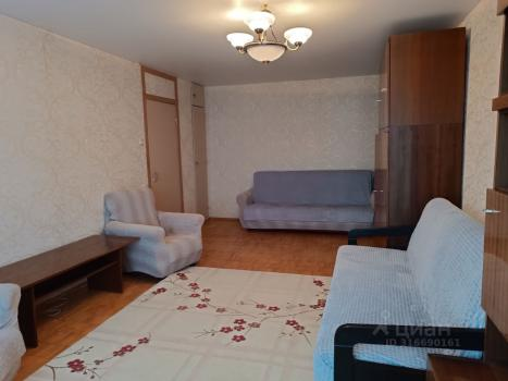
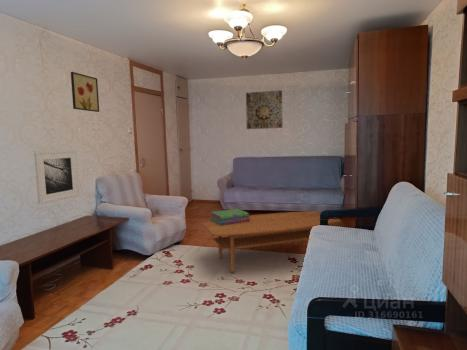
+ wall art (264, 110)
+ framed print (58, 175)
+ coffee table (271, 239)
+ stack of books (229, 216)
+ wall art (85, 93)
